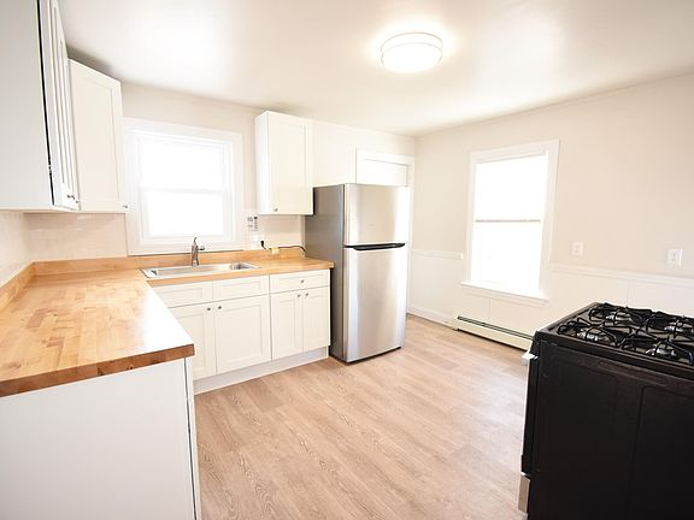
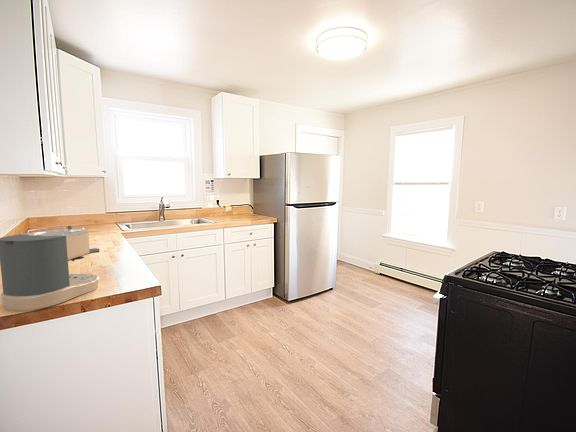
+ coffee maker (60, 259)
